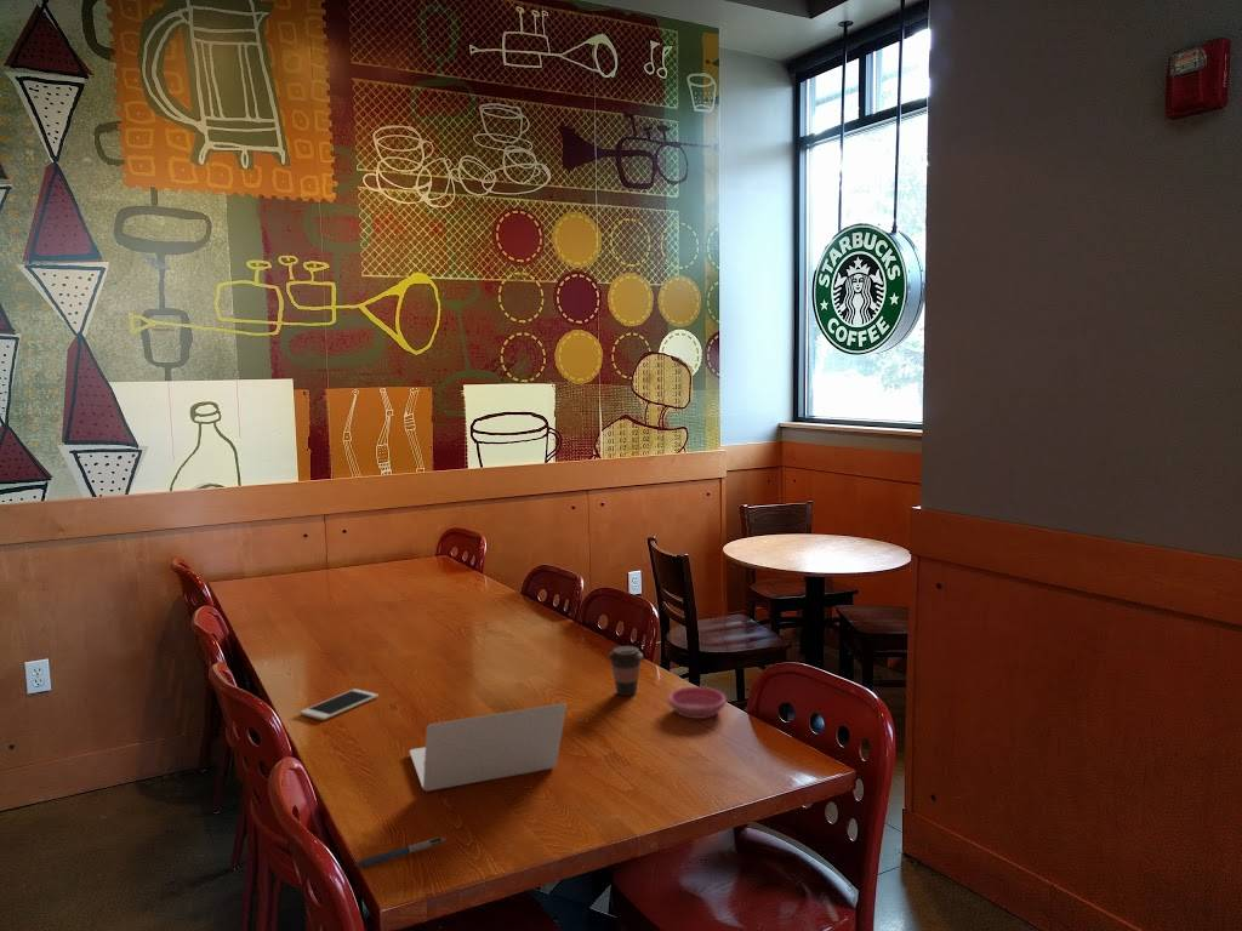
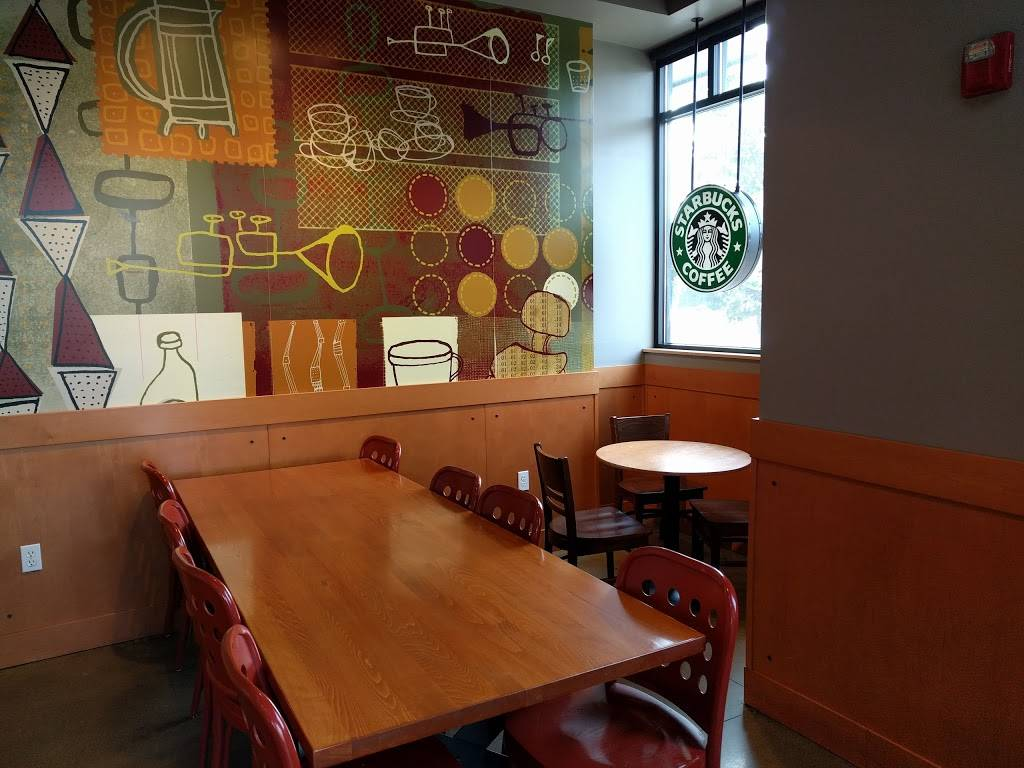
- laptop (484, 724)
- pen (400, 851)
- saucer (696, 703)
- cell phone (340, 703)
- coffee cup (626, 670)
